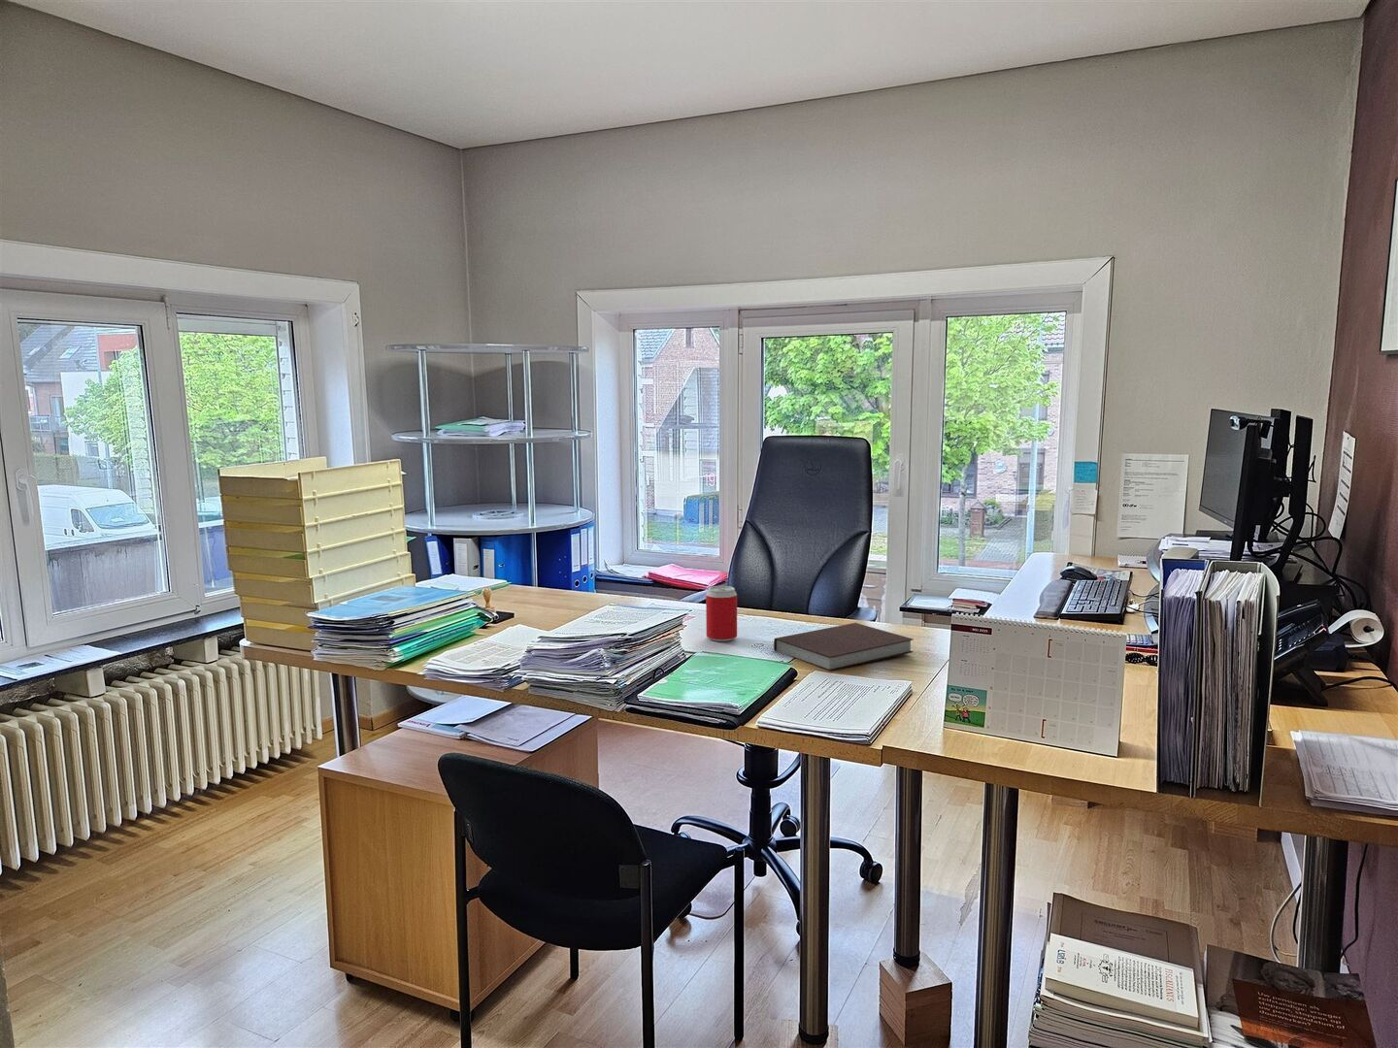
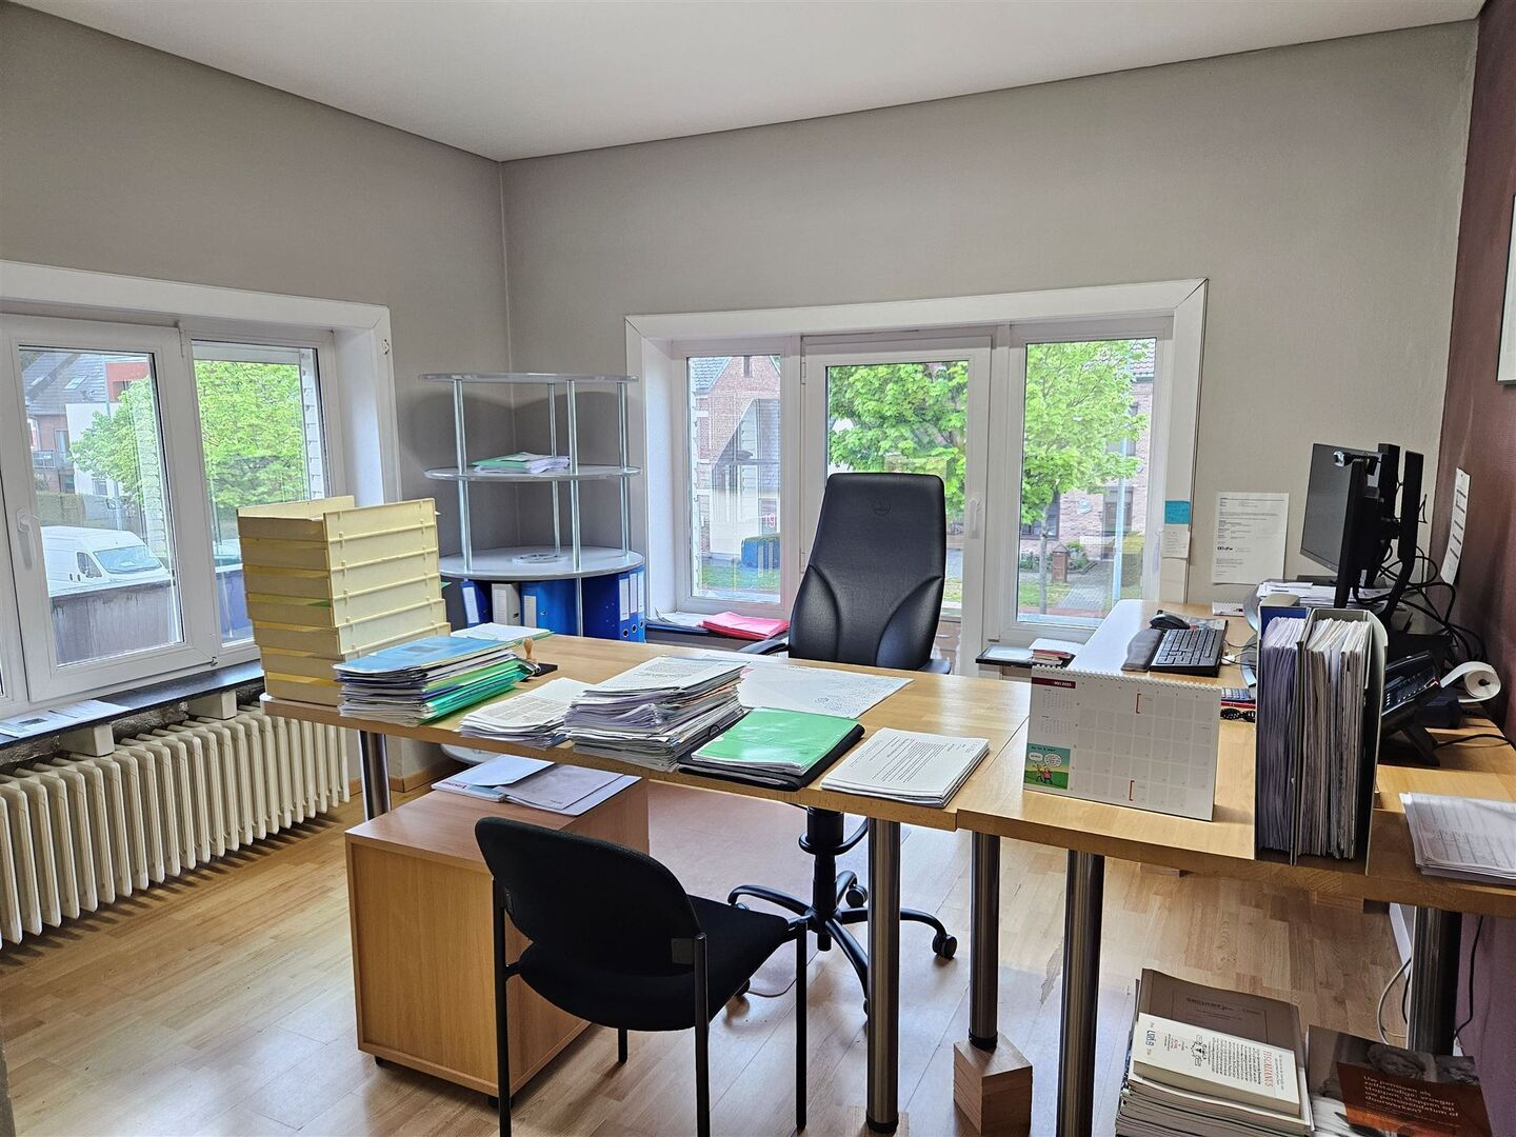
- notebook (843, 644)
- beverage can (721, 612)
